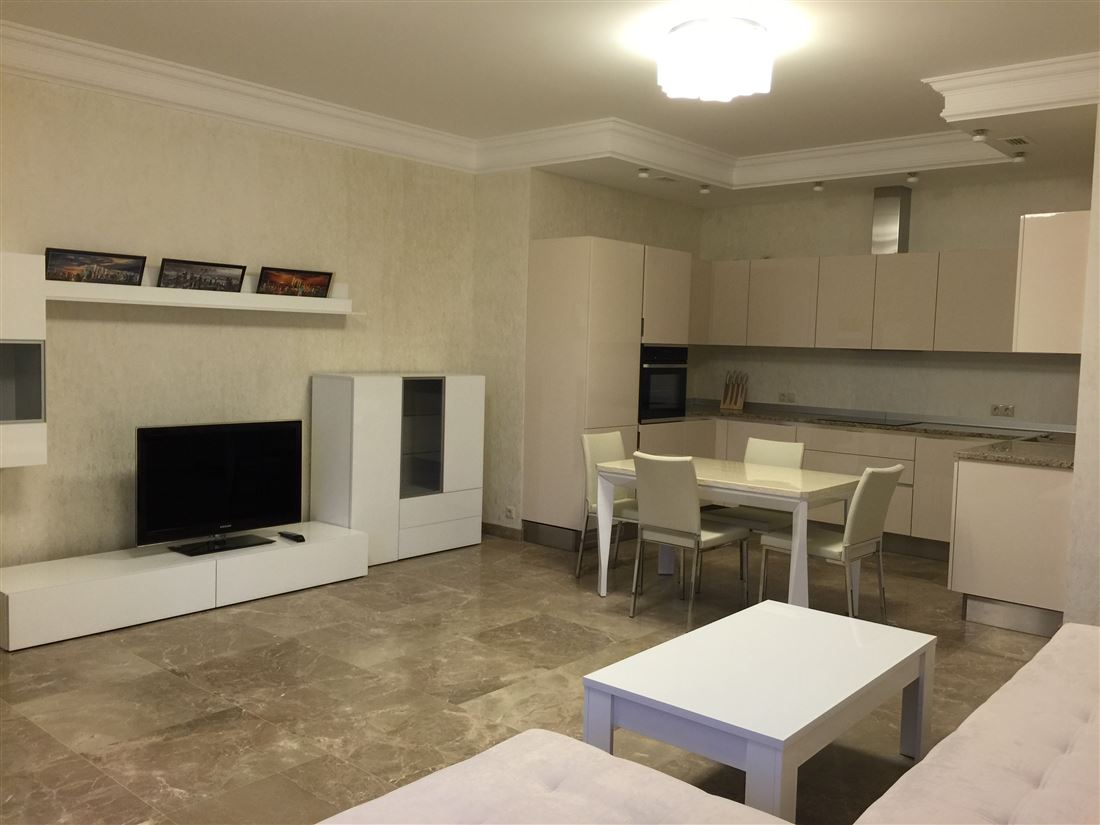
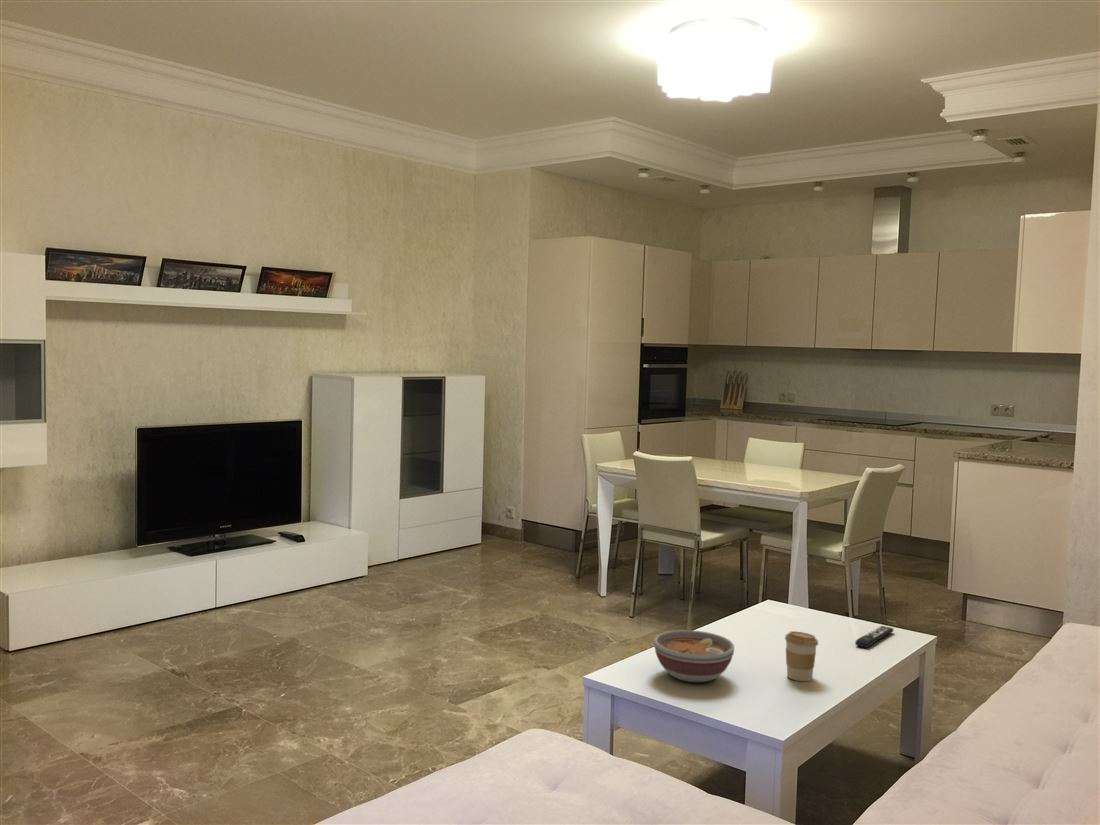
+ bowl (693, 659)
+ coffee cup (800, 654)
+ remote control (874, 636)
